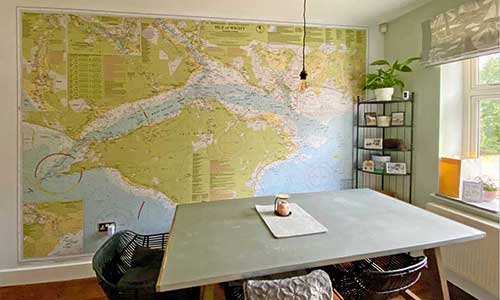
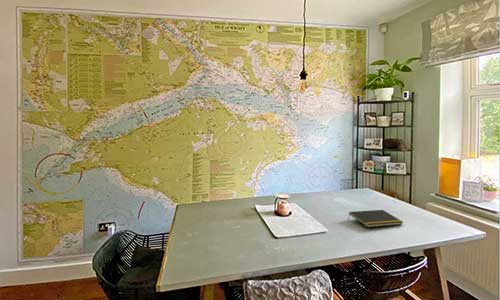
+ notepad (375, 217)
